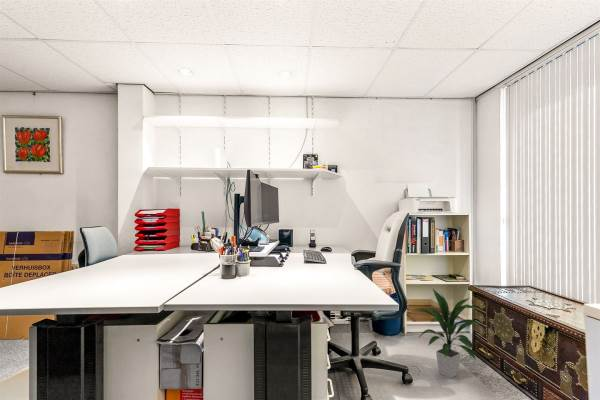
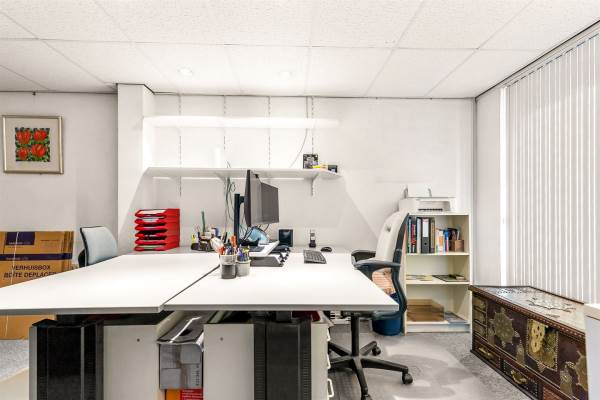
- indoor plant (451, 333)
